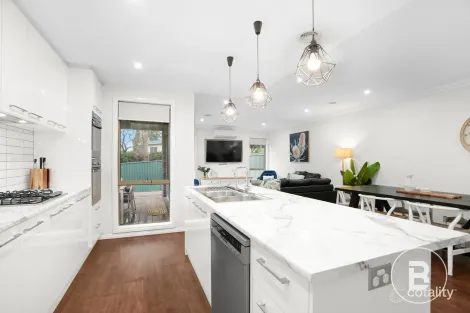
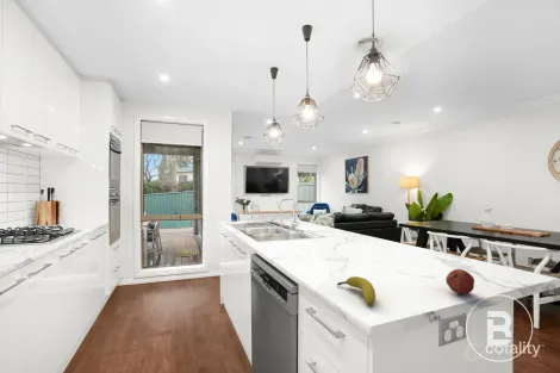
+ fruit (360, 287)
+ fruit (460, 280)
